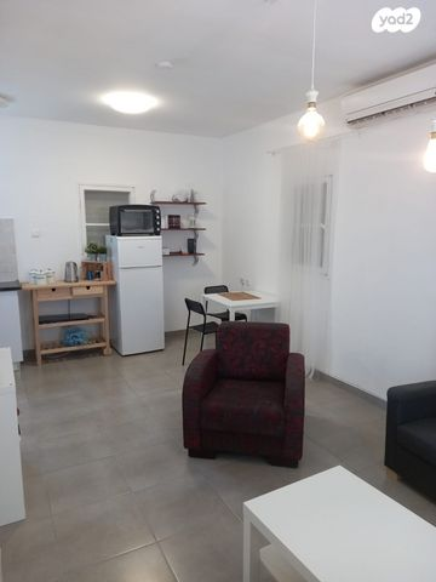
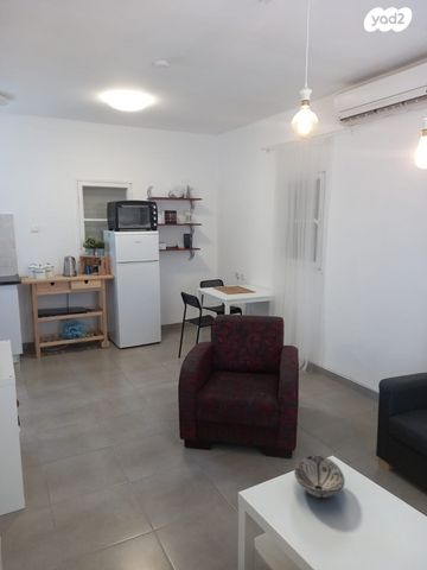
+ decorative bowl (318, 480)
